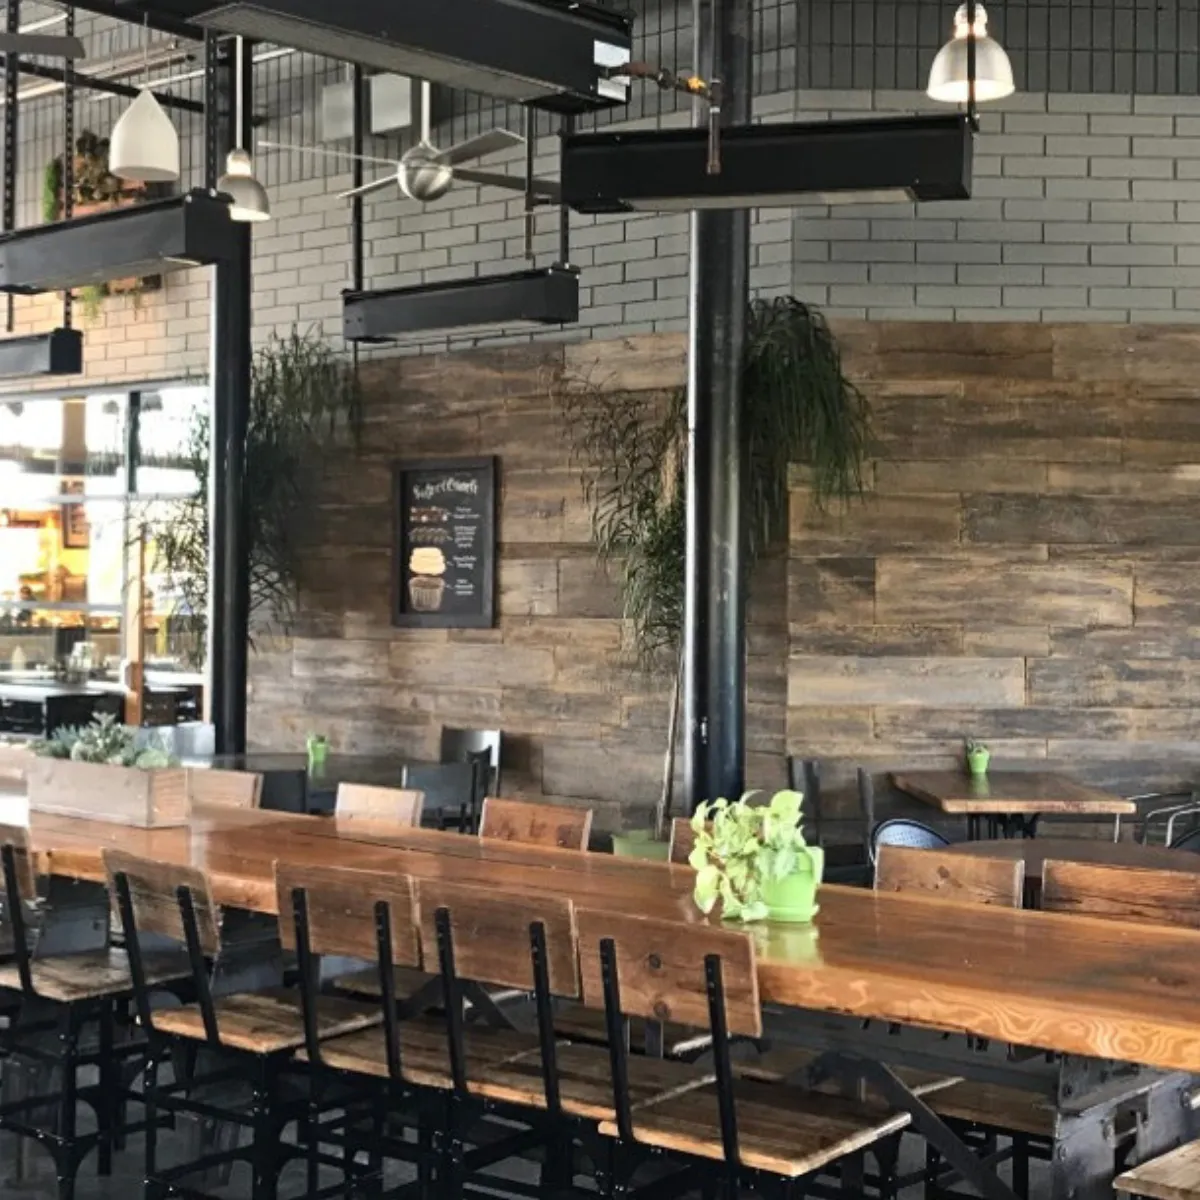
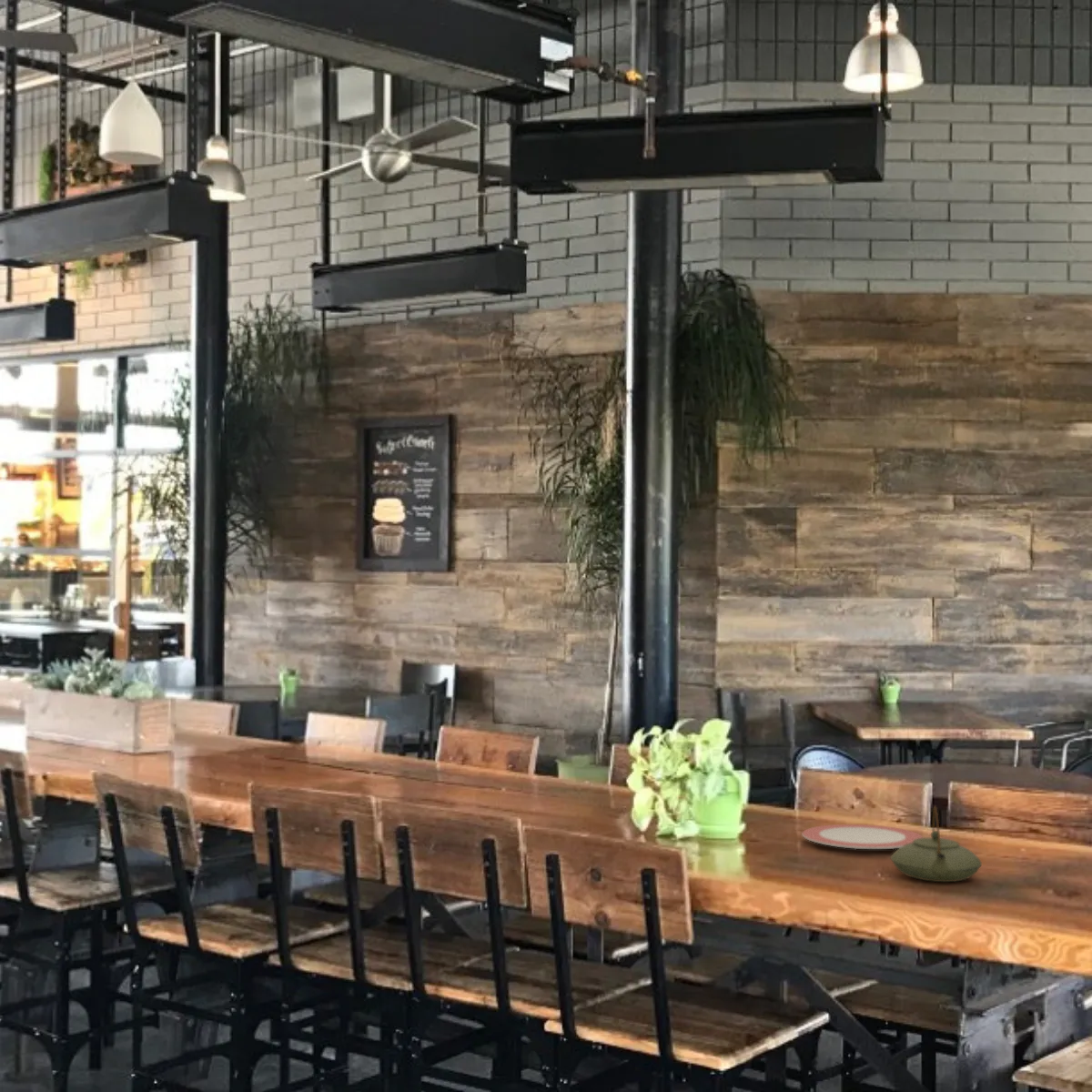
+ teapot (935, 843)
+ plate (862, 839)
